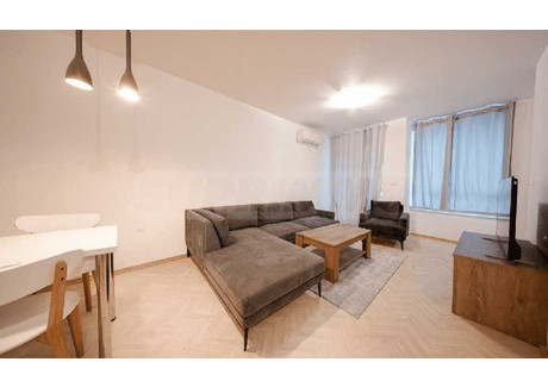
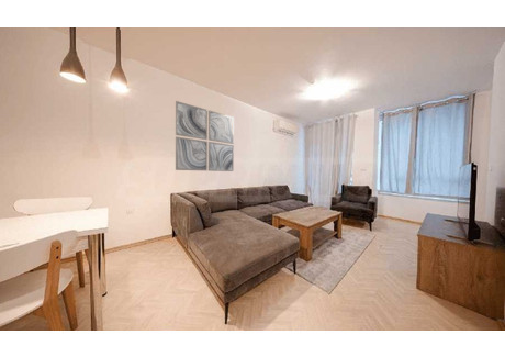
+ wall art (209, 140)
